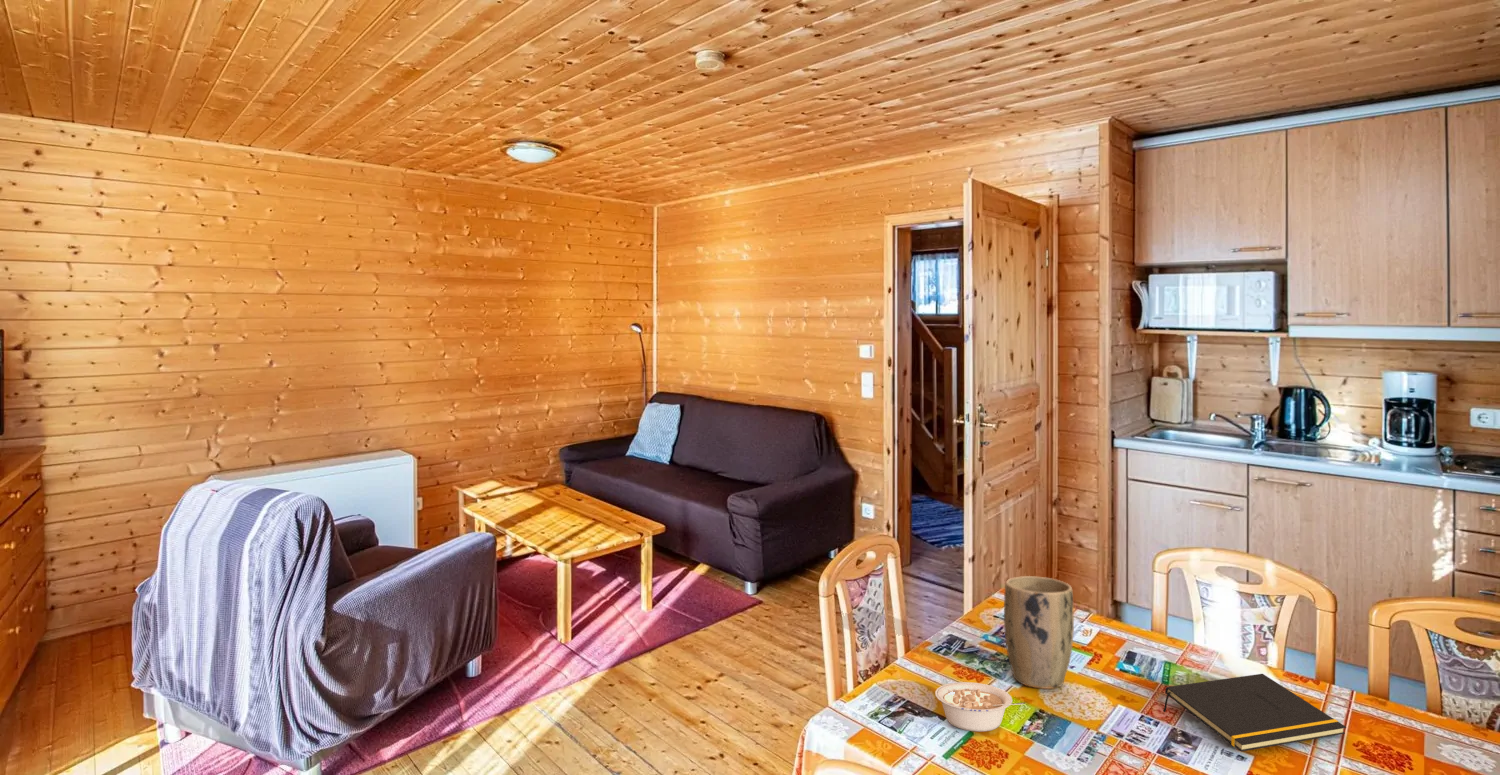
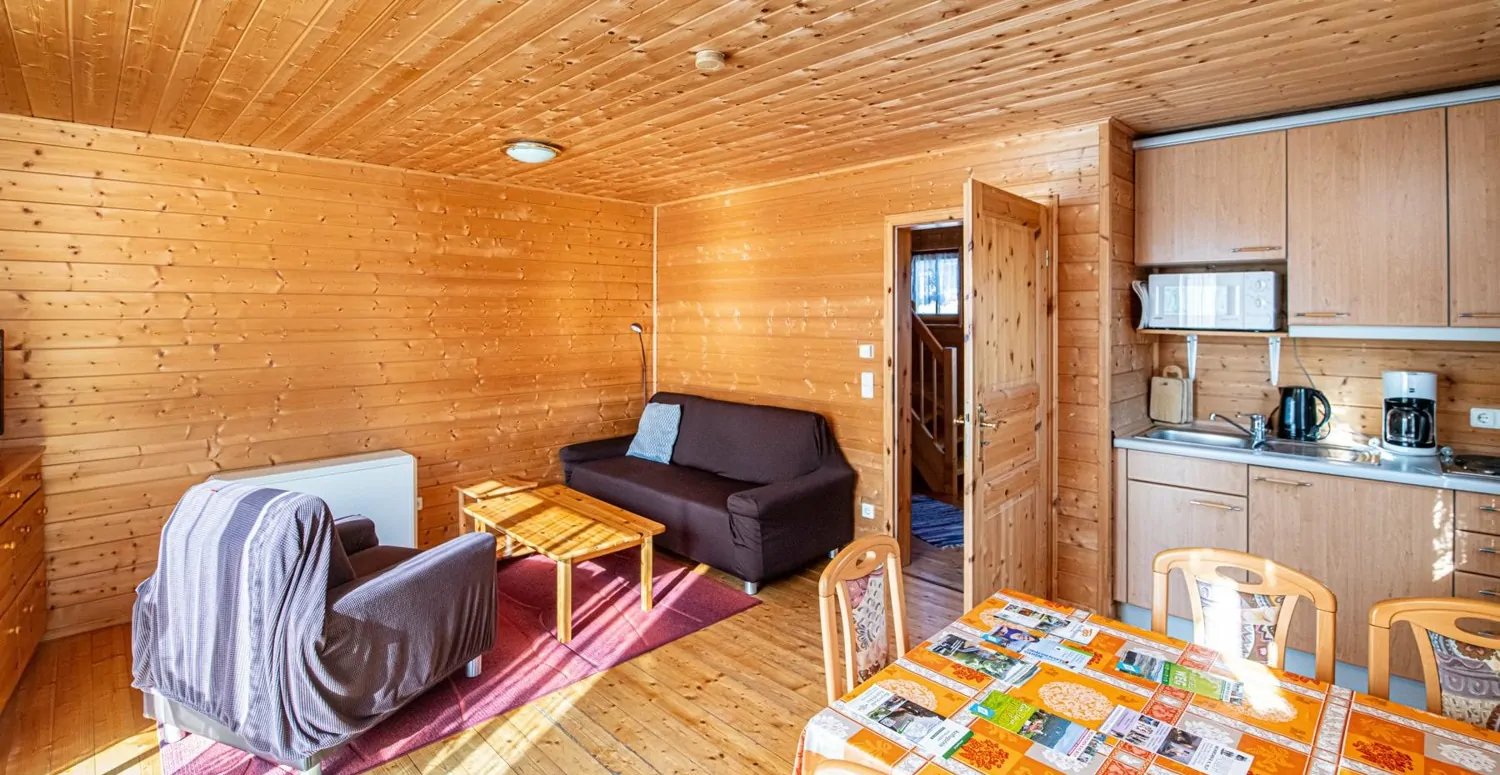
- plant pot (1038, 632)
- legume (976, 705)
- notepad (1252, 709)
